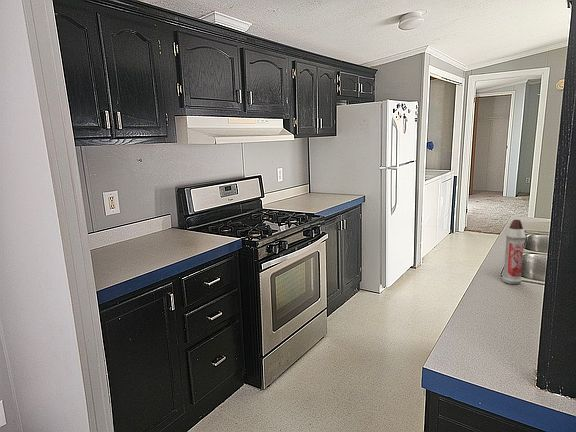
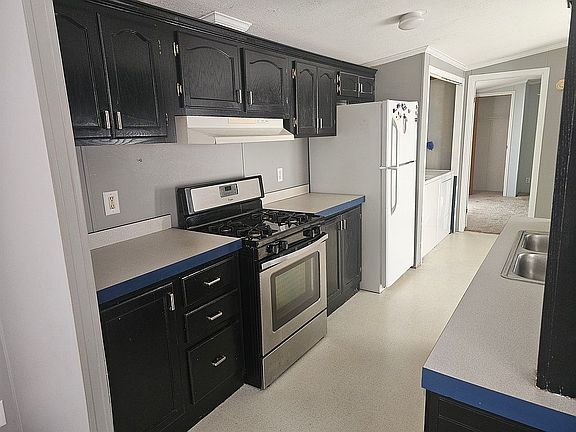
- spray bottle (514, 251)
